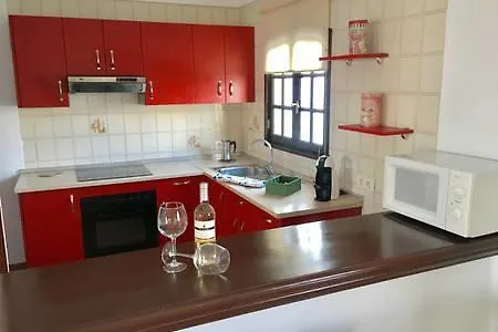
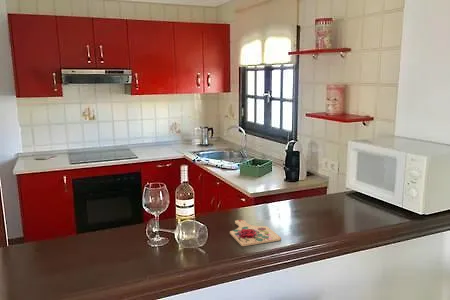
+ cutting board (249, 228)
